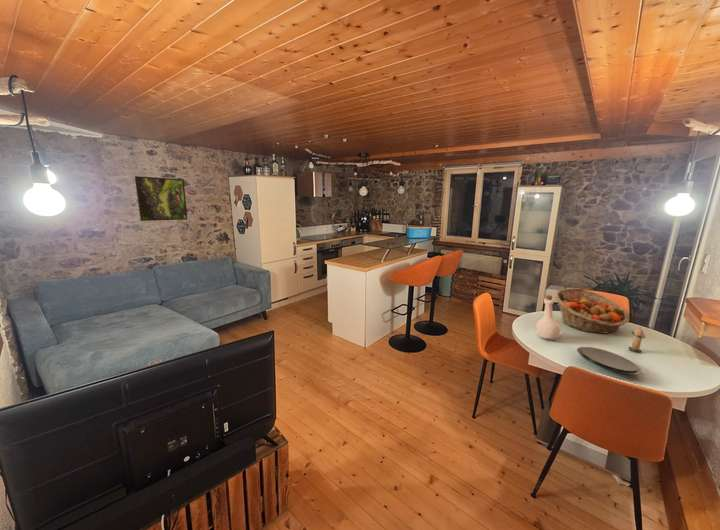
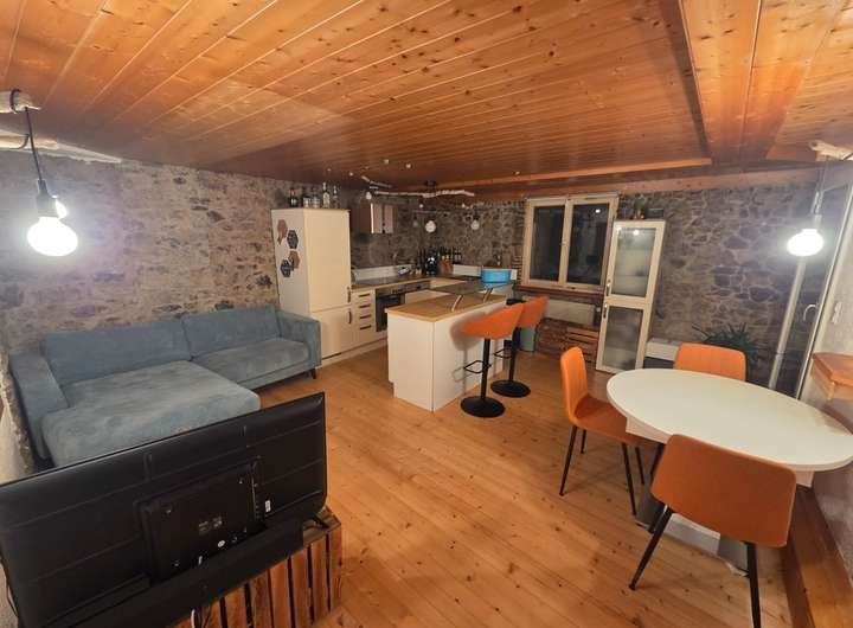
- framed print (162, 199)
- bottle (549, 317)
- candle (637, 338)
- fruit basket (589, 310)
- plate (607, 361)
